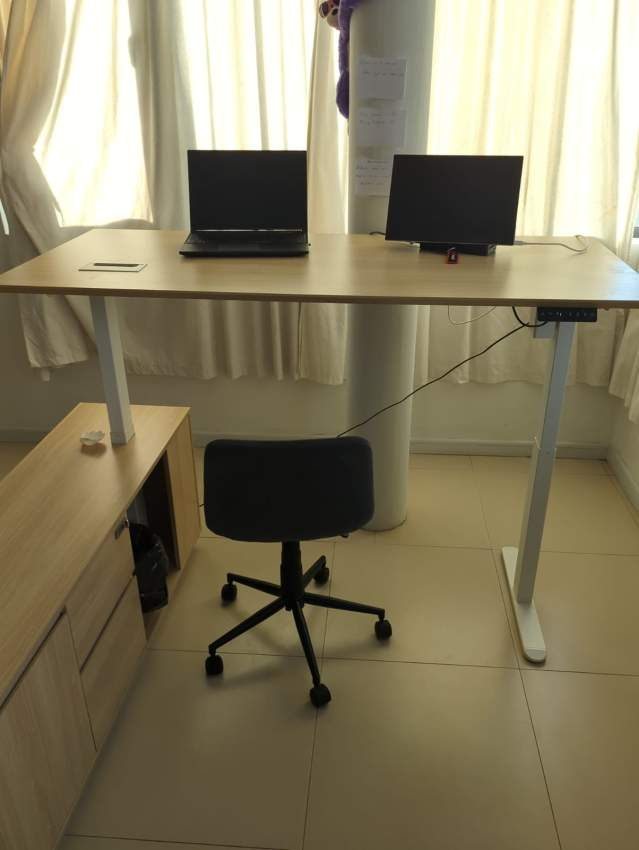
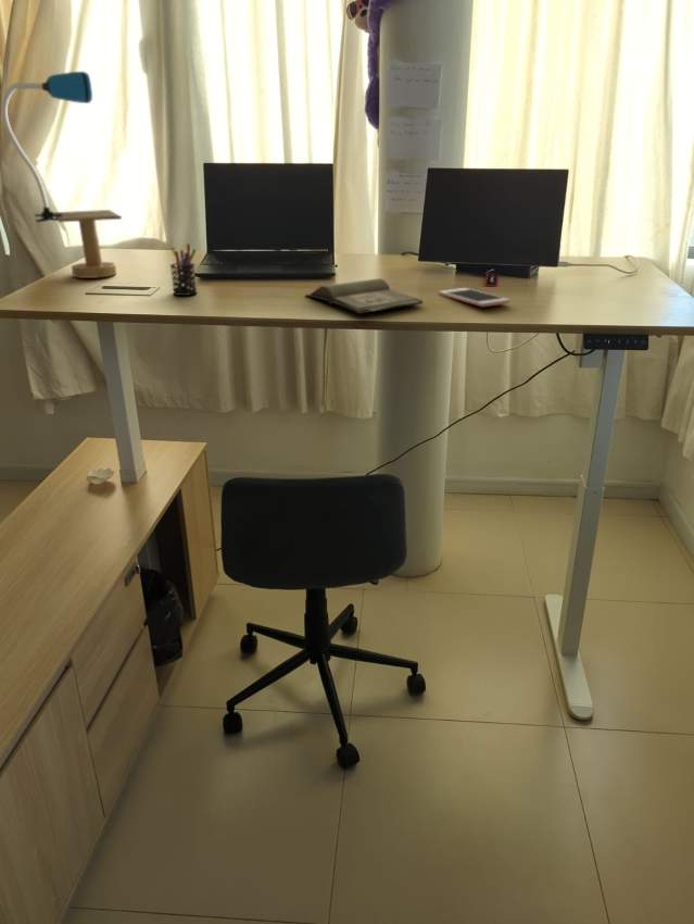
+ pen holder (186, 267)
+ desk lamp (42, 186)
+ cell phone (472, 297)
+ hardback book (364, 292)
